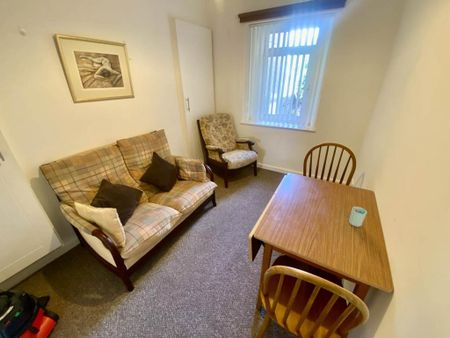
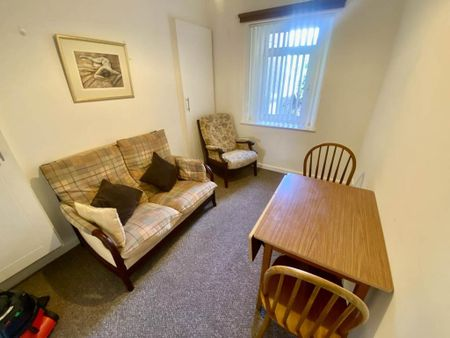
- cup (357, 215)
